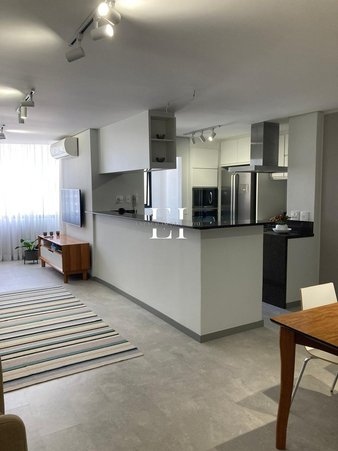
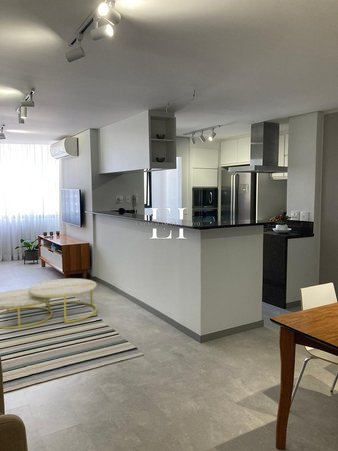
+ coffee table (44, 301)
